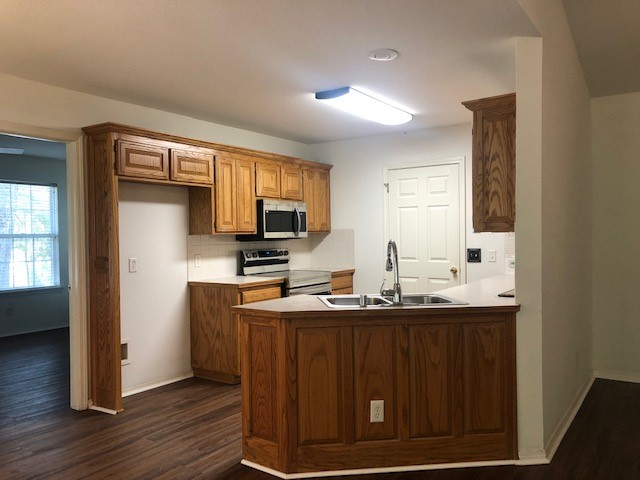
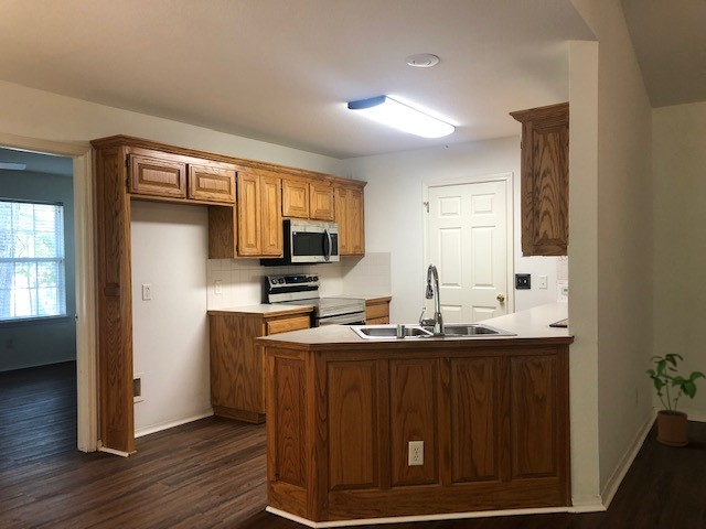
+ house plant (675, 399)
